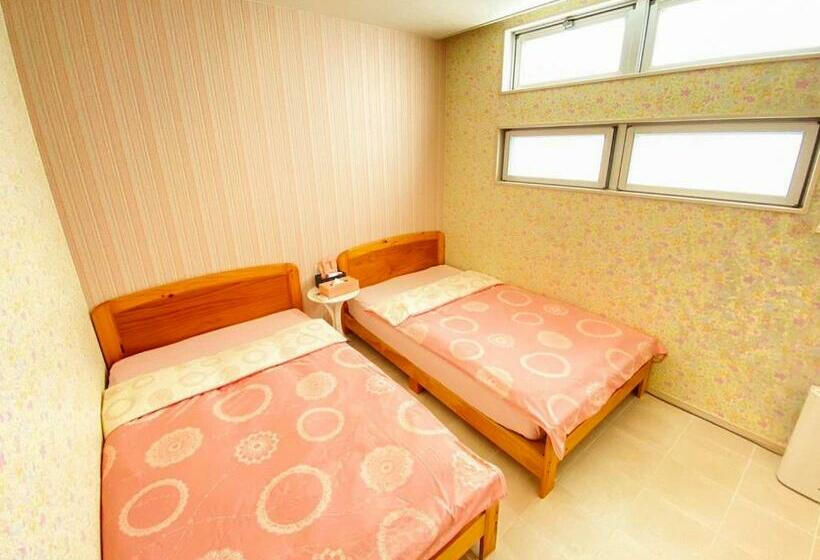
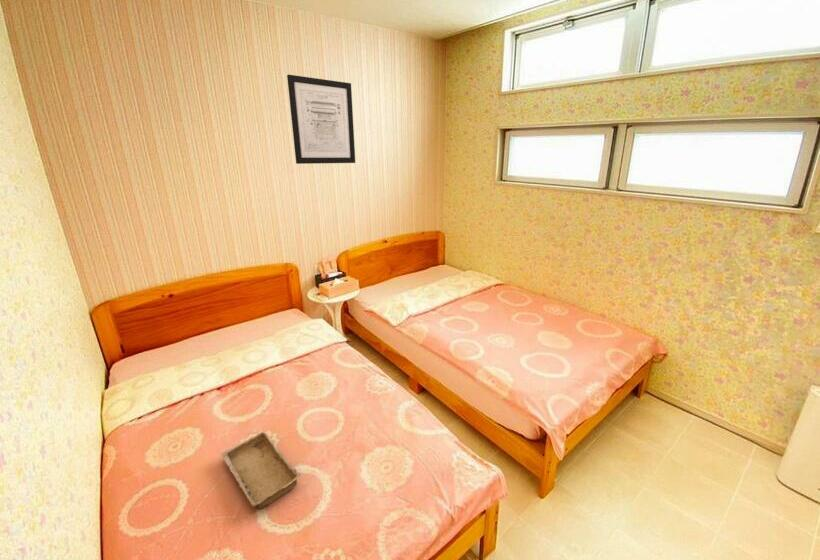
+ tray (259, 468)
+ wall art (324, 122)
